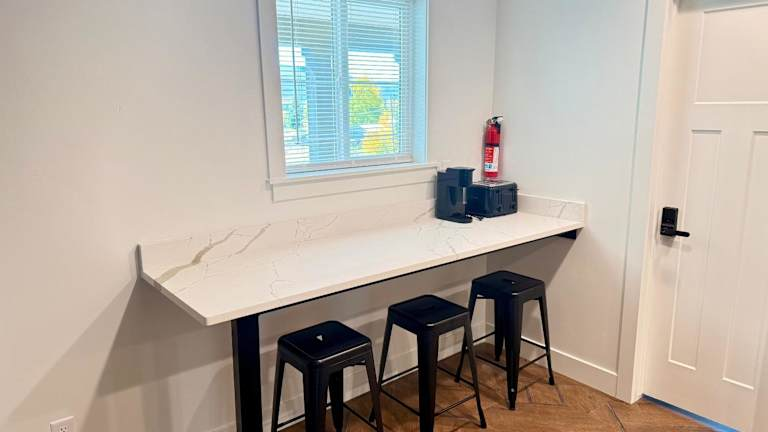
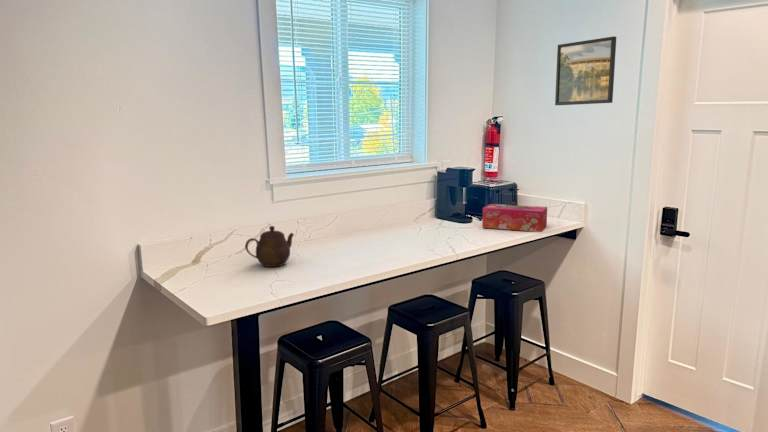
+ teapot (270, 245)
+ tissue box (514, 217)
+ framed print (584, 72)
